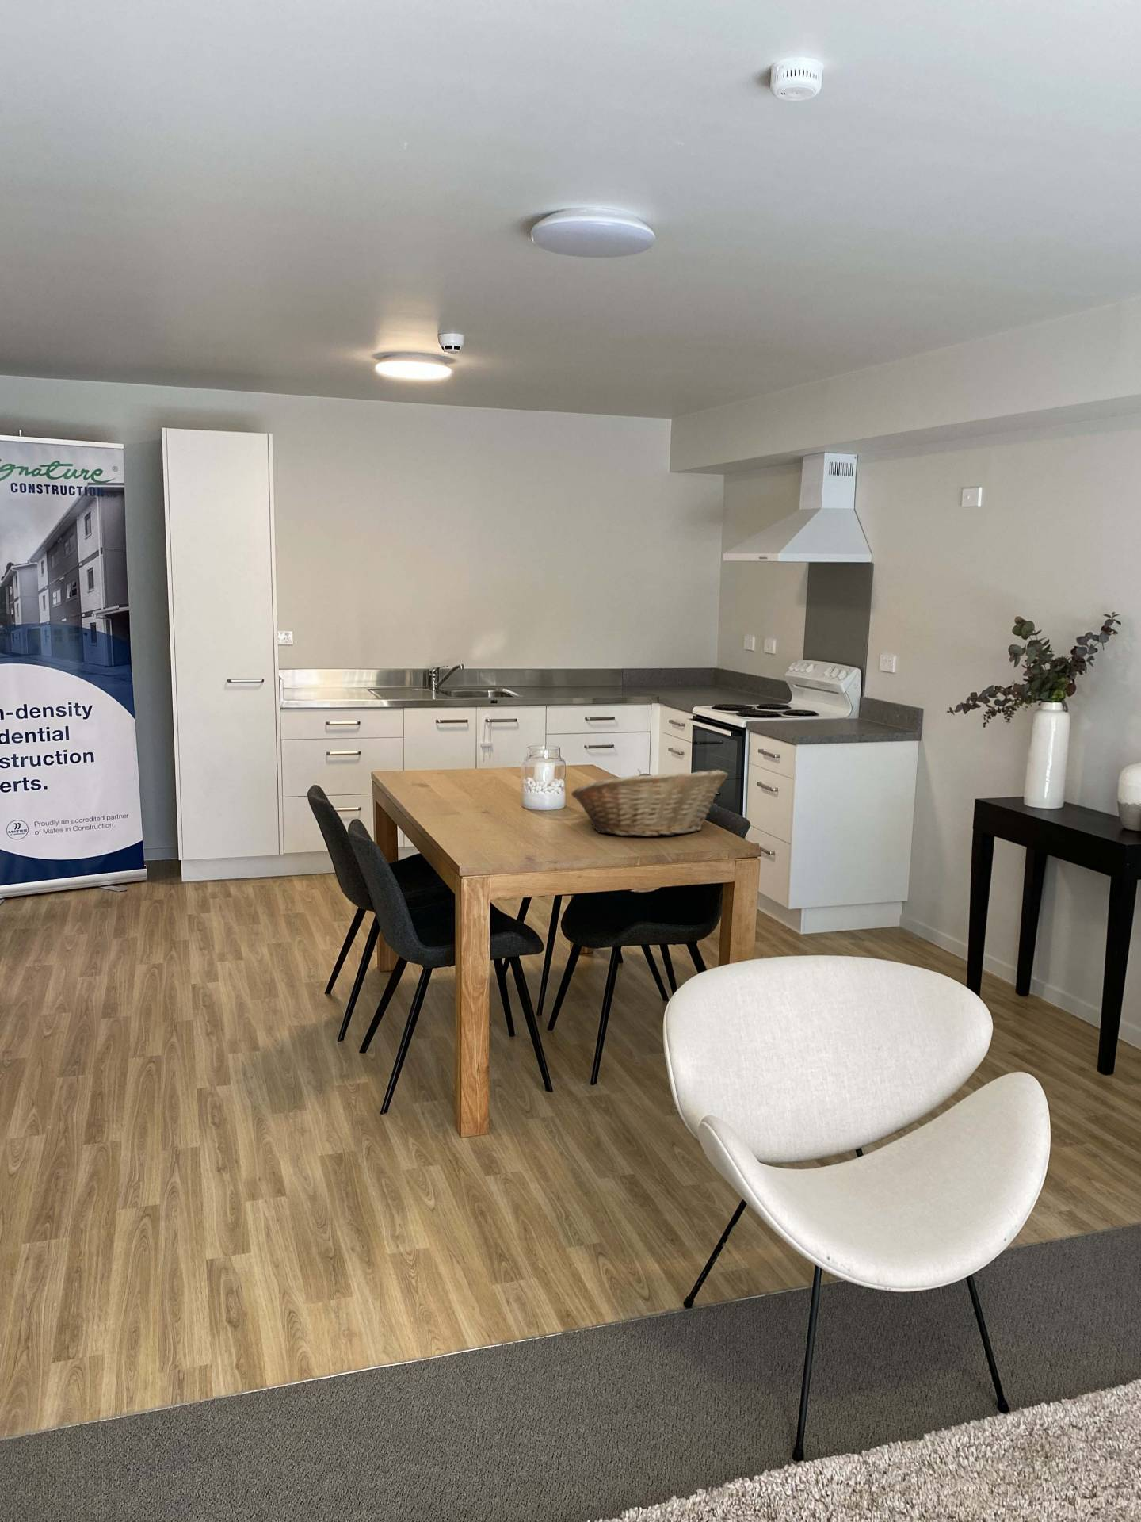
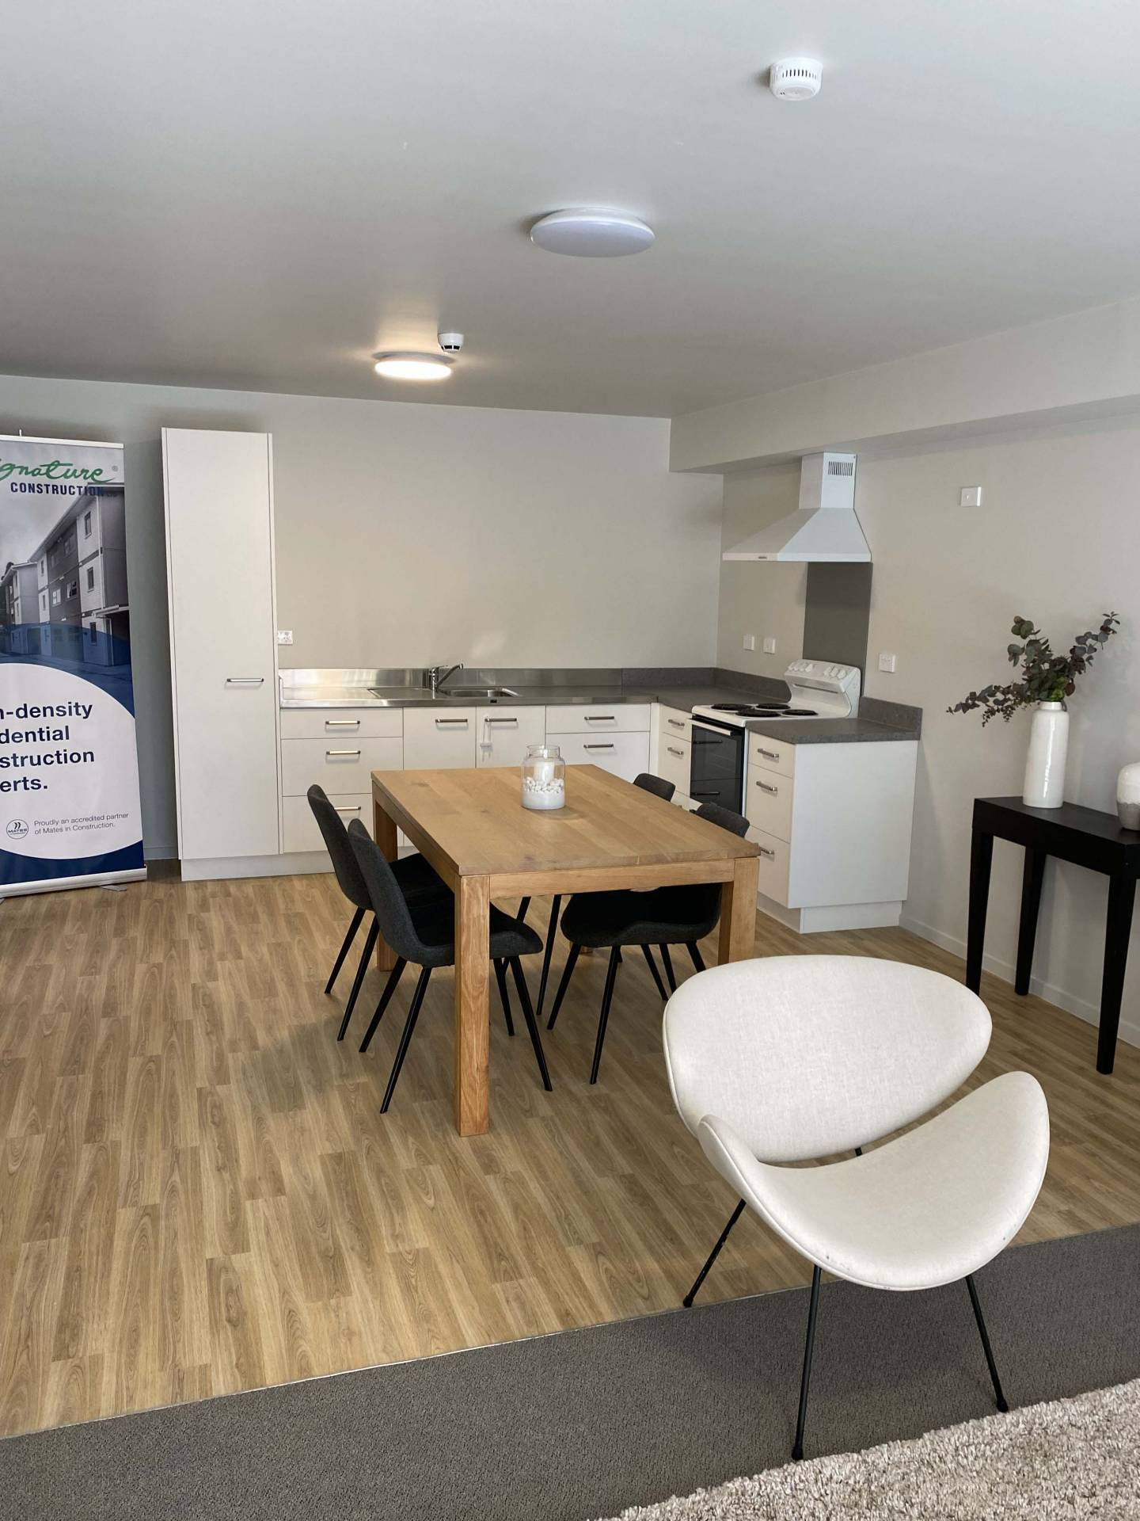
- fruit basket (650, 797)
